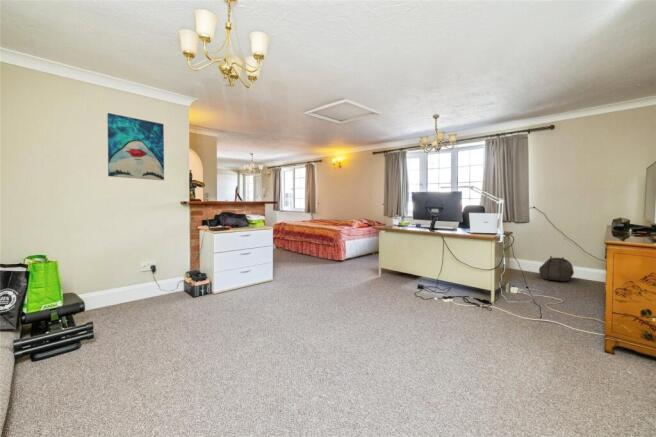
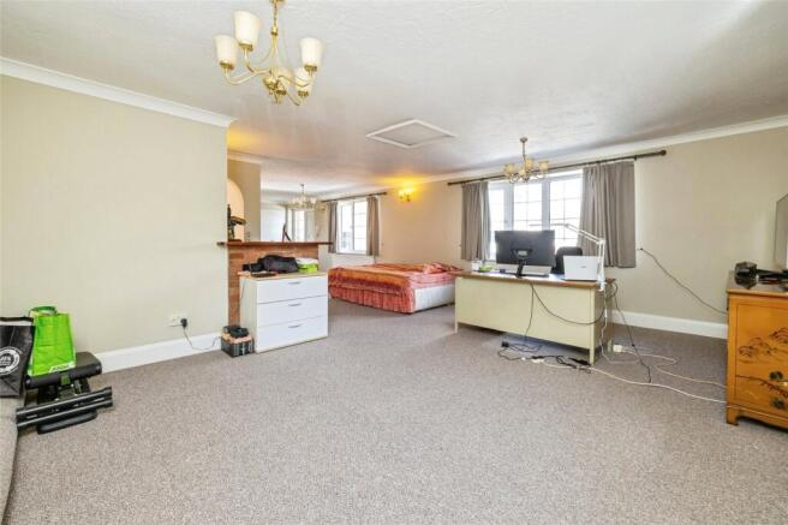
- backpack (556, 267)
- wall art (137, 148)
